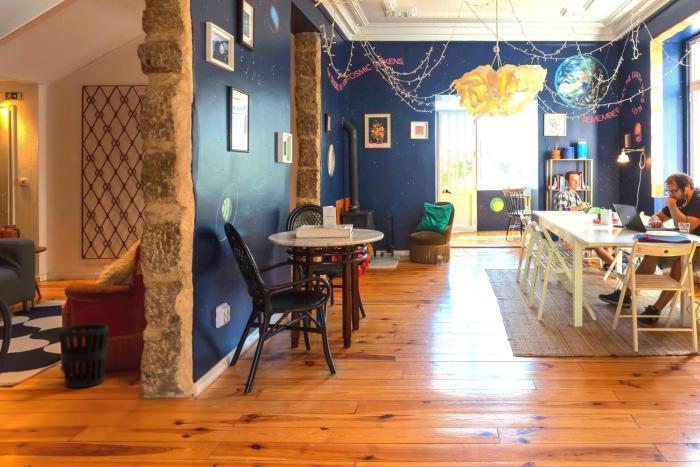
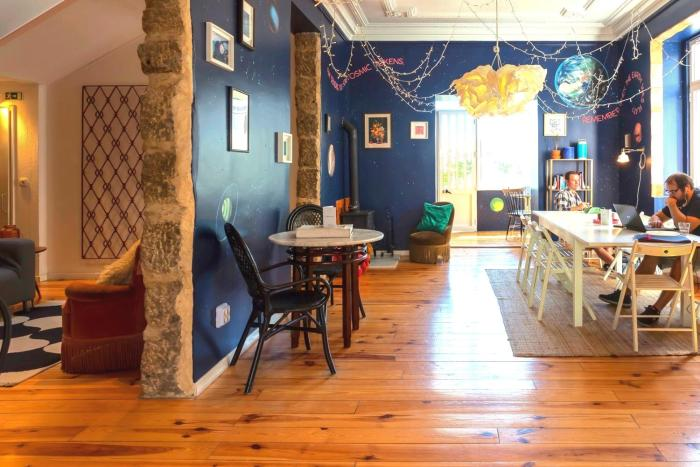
- wastebasket (84, 355)
